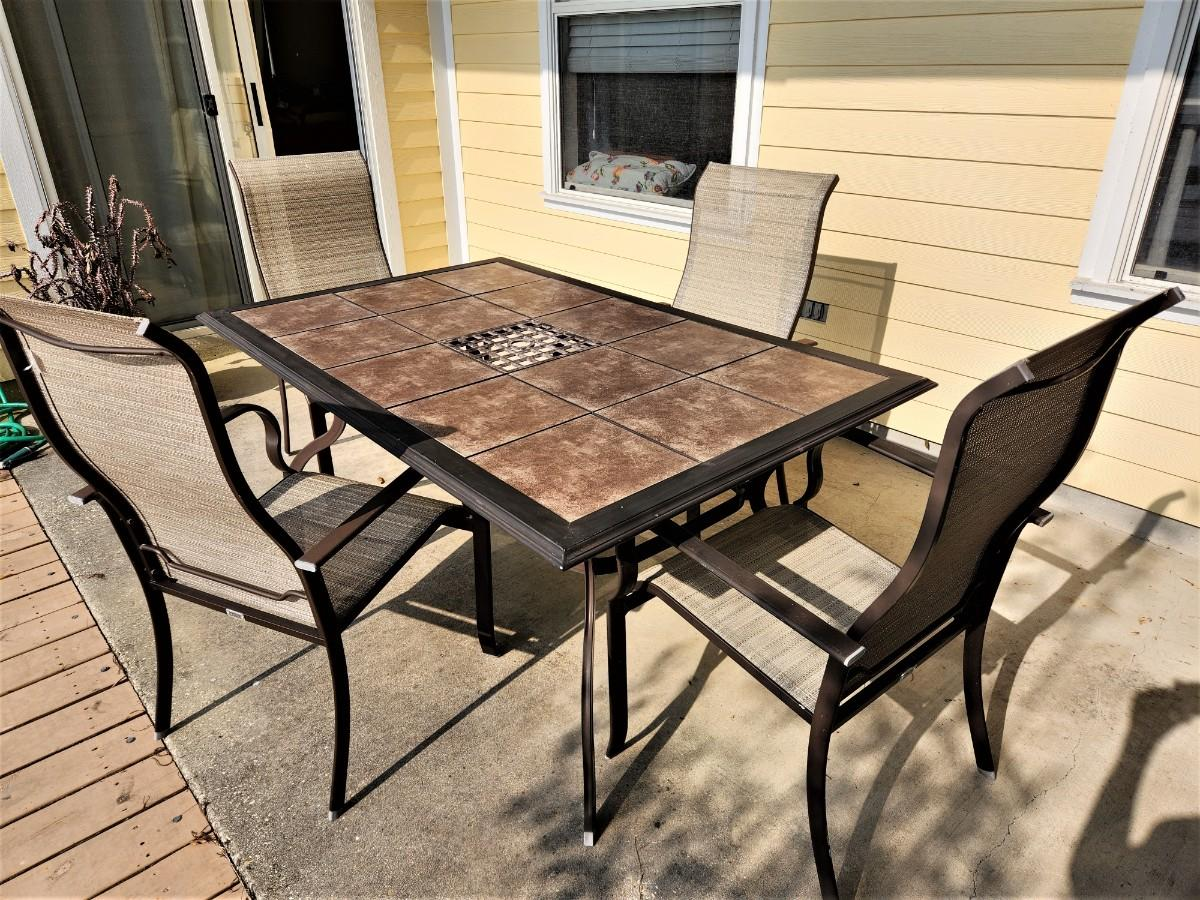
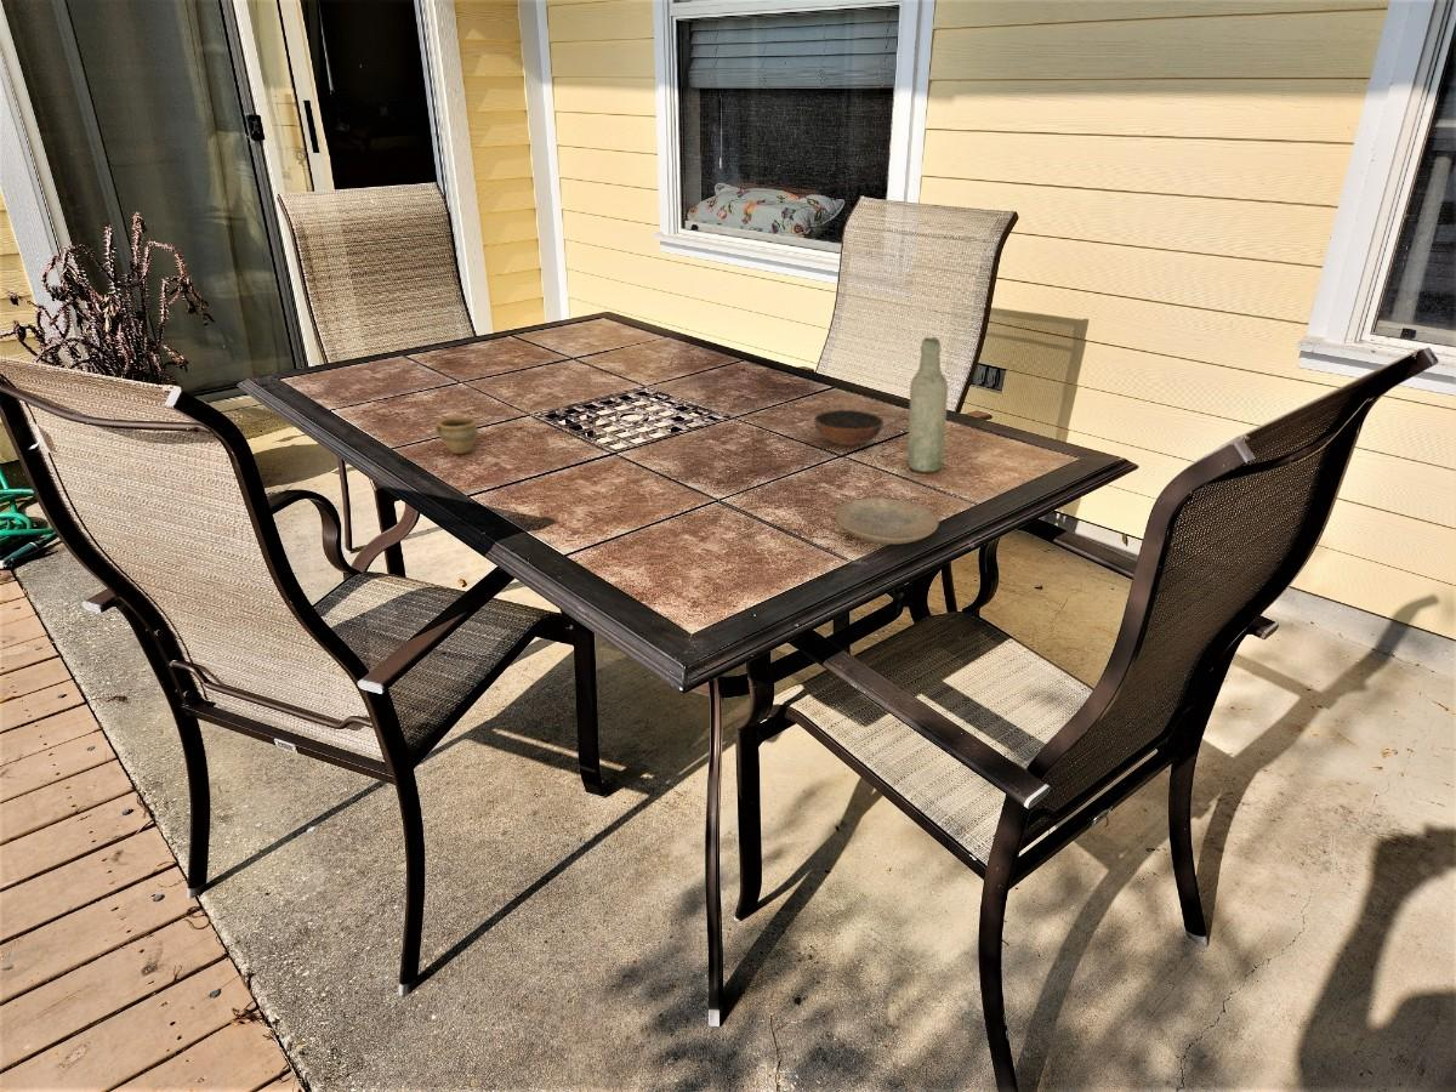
+ bottle (928, 404)
+ bowl (848, 430)
+ plate (886, 524)
+ cup (455, 434)
